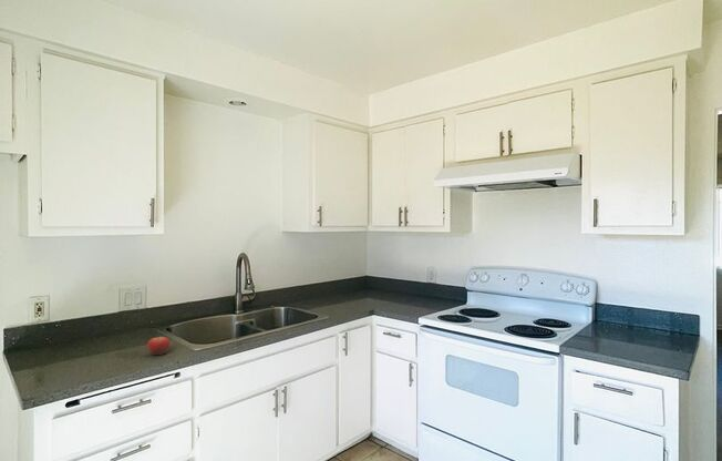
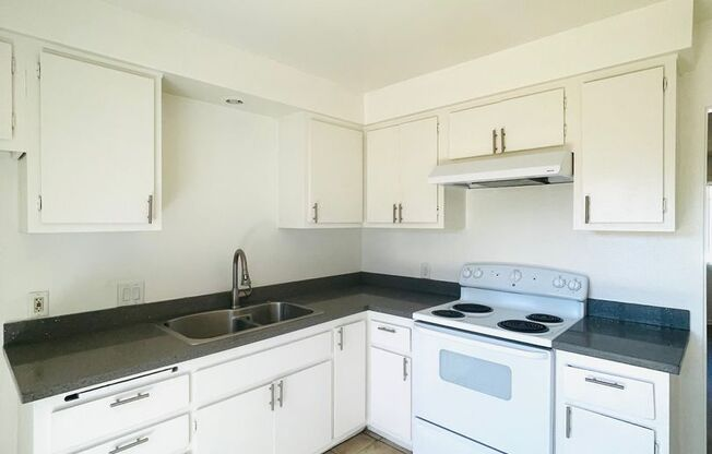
- fruit (158, 344)
